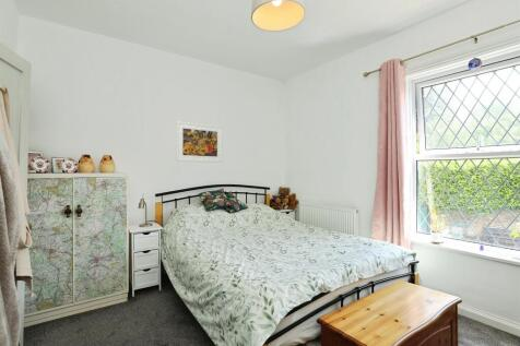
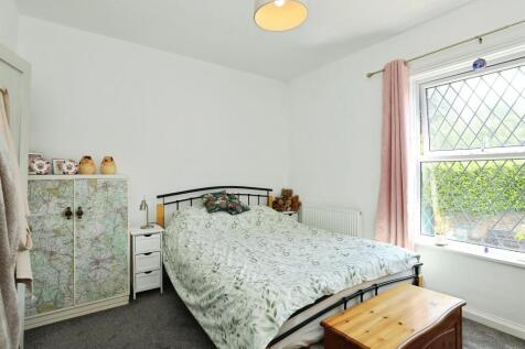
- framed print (200, 143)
